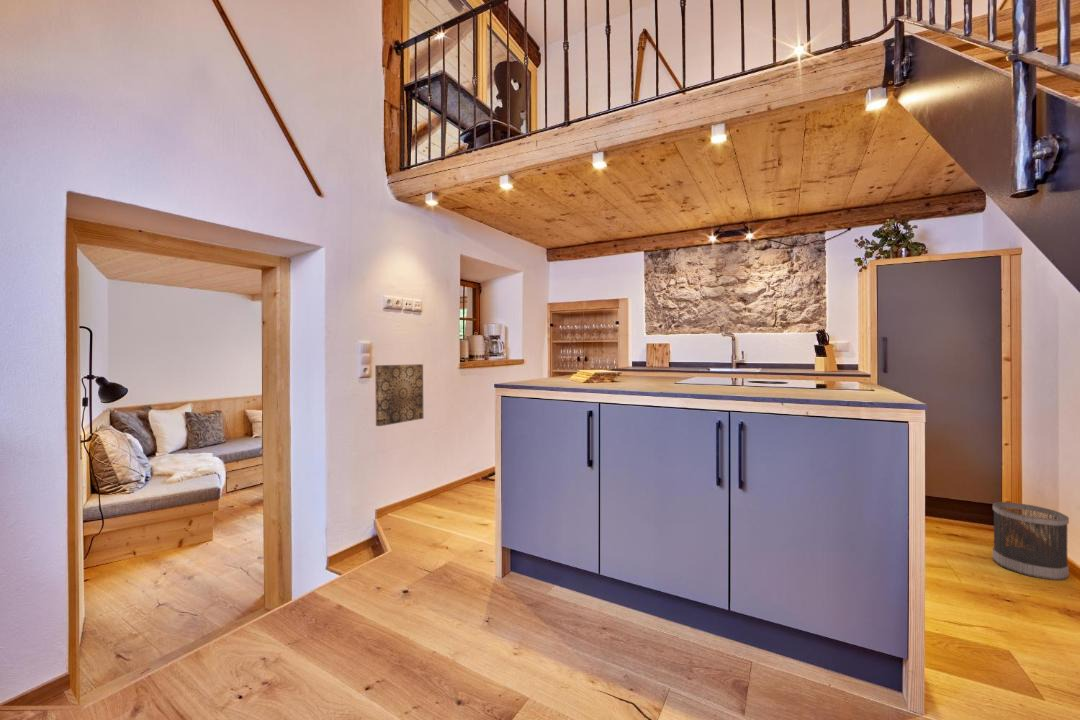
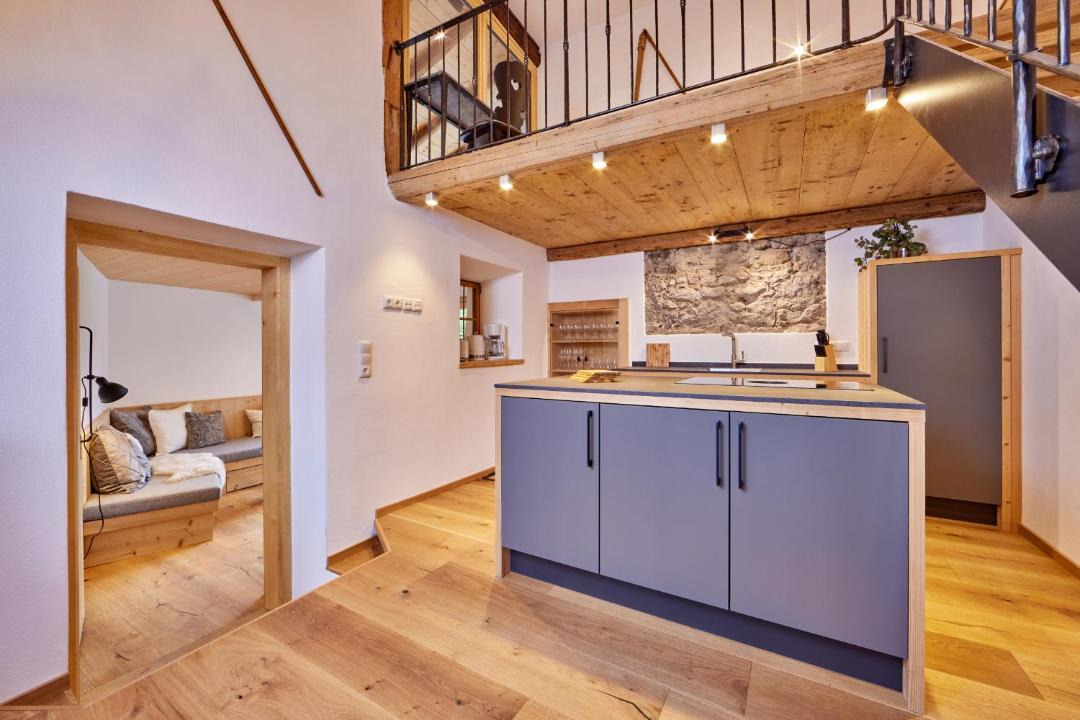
- wastebasket (1029, 539)
- wall art (400, 393)
